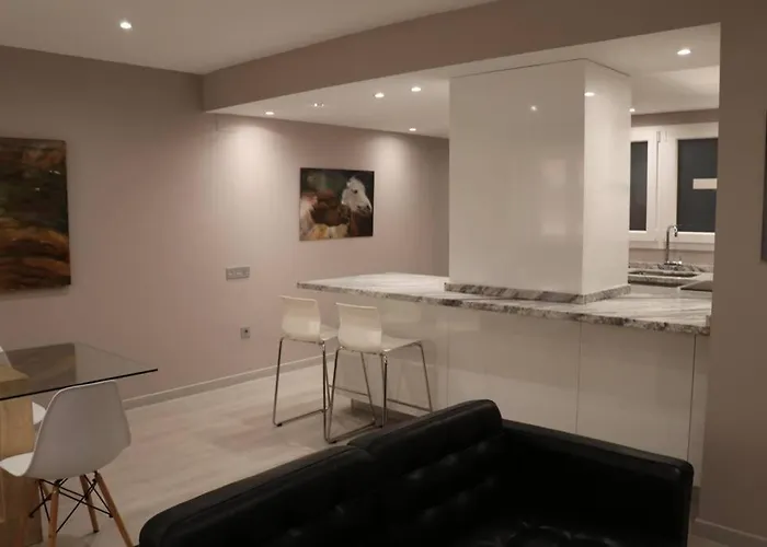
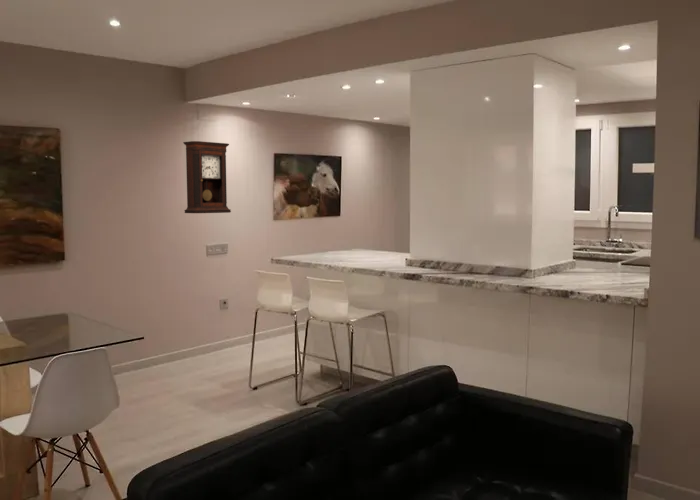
+ pendulum clock (208, 178)
